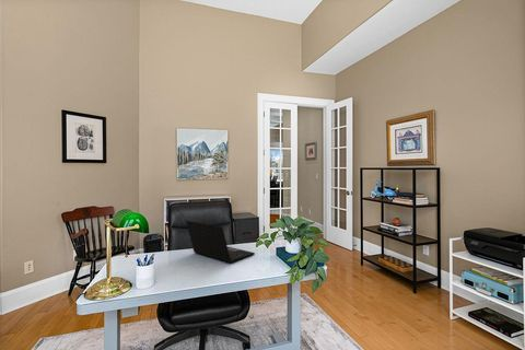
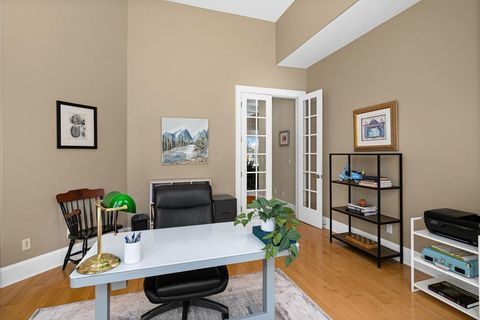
- laptop (220, 237)
